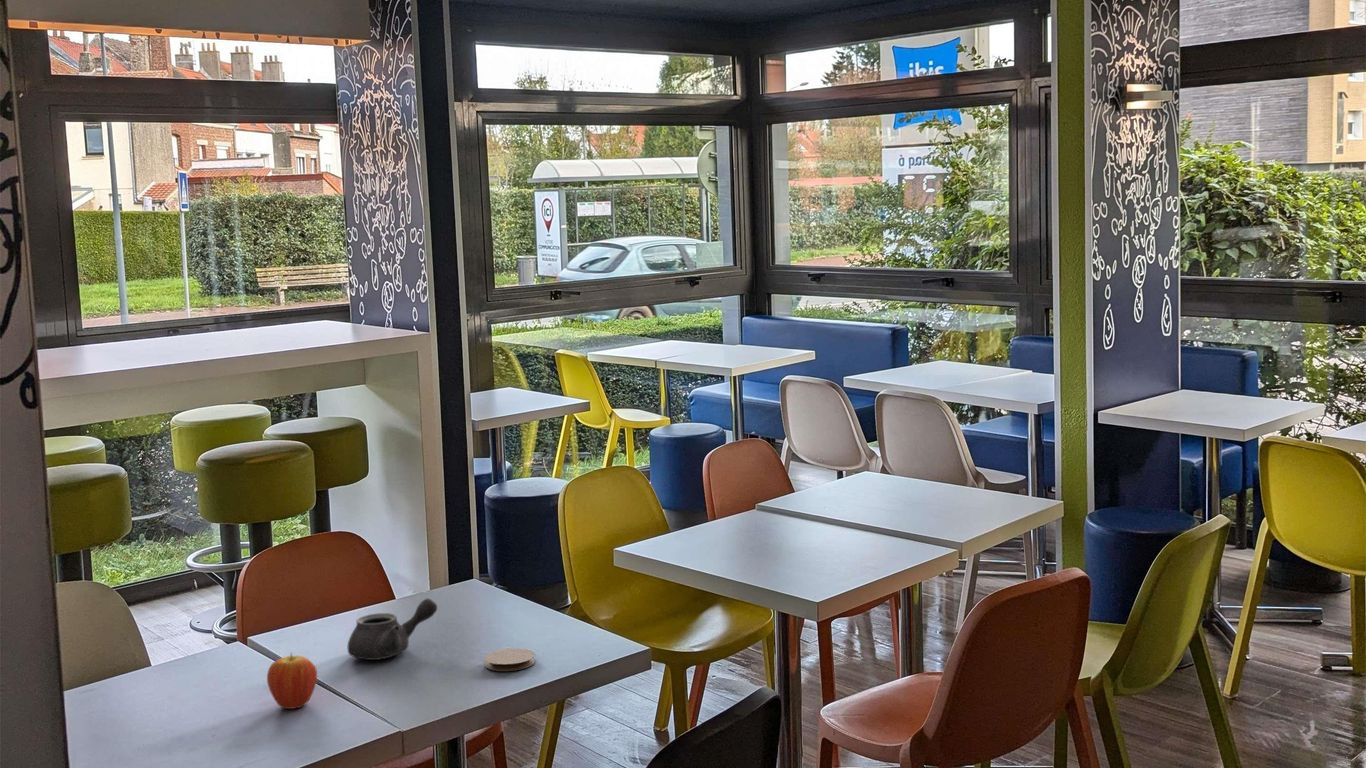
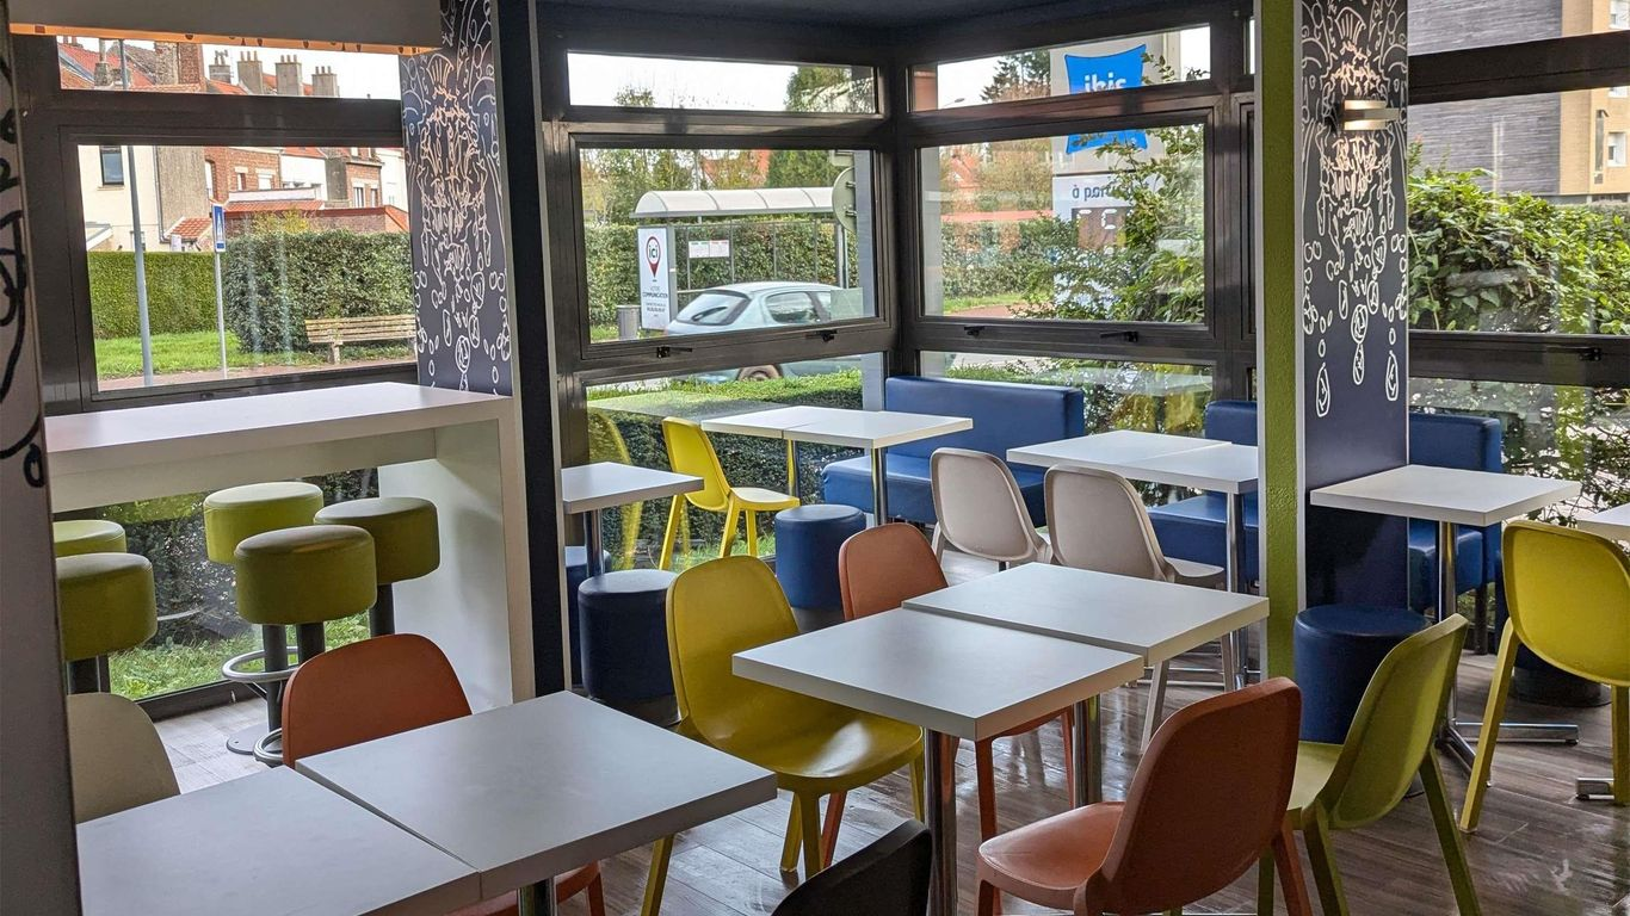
- teapot (395, 628)
- fruit (291, 679)
- coaster (510, 659)
